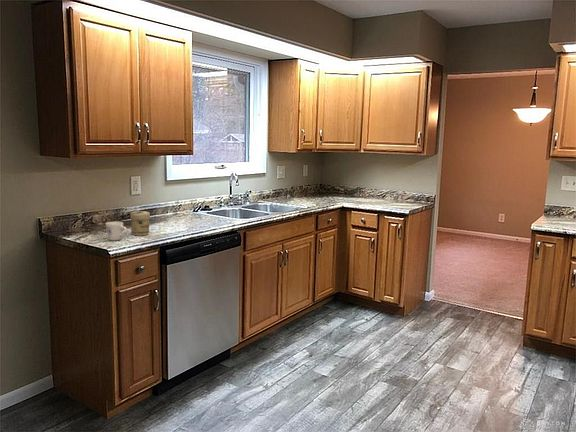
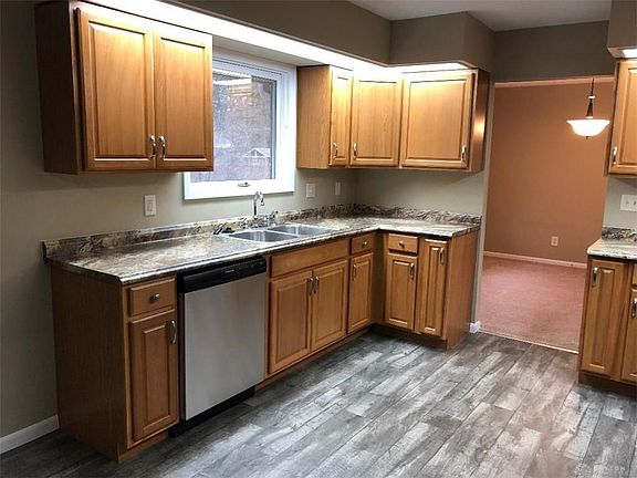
- mug (117, 231)
- jar (140, 223)
